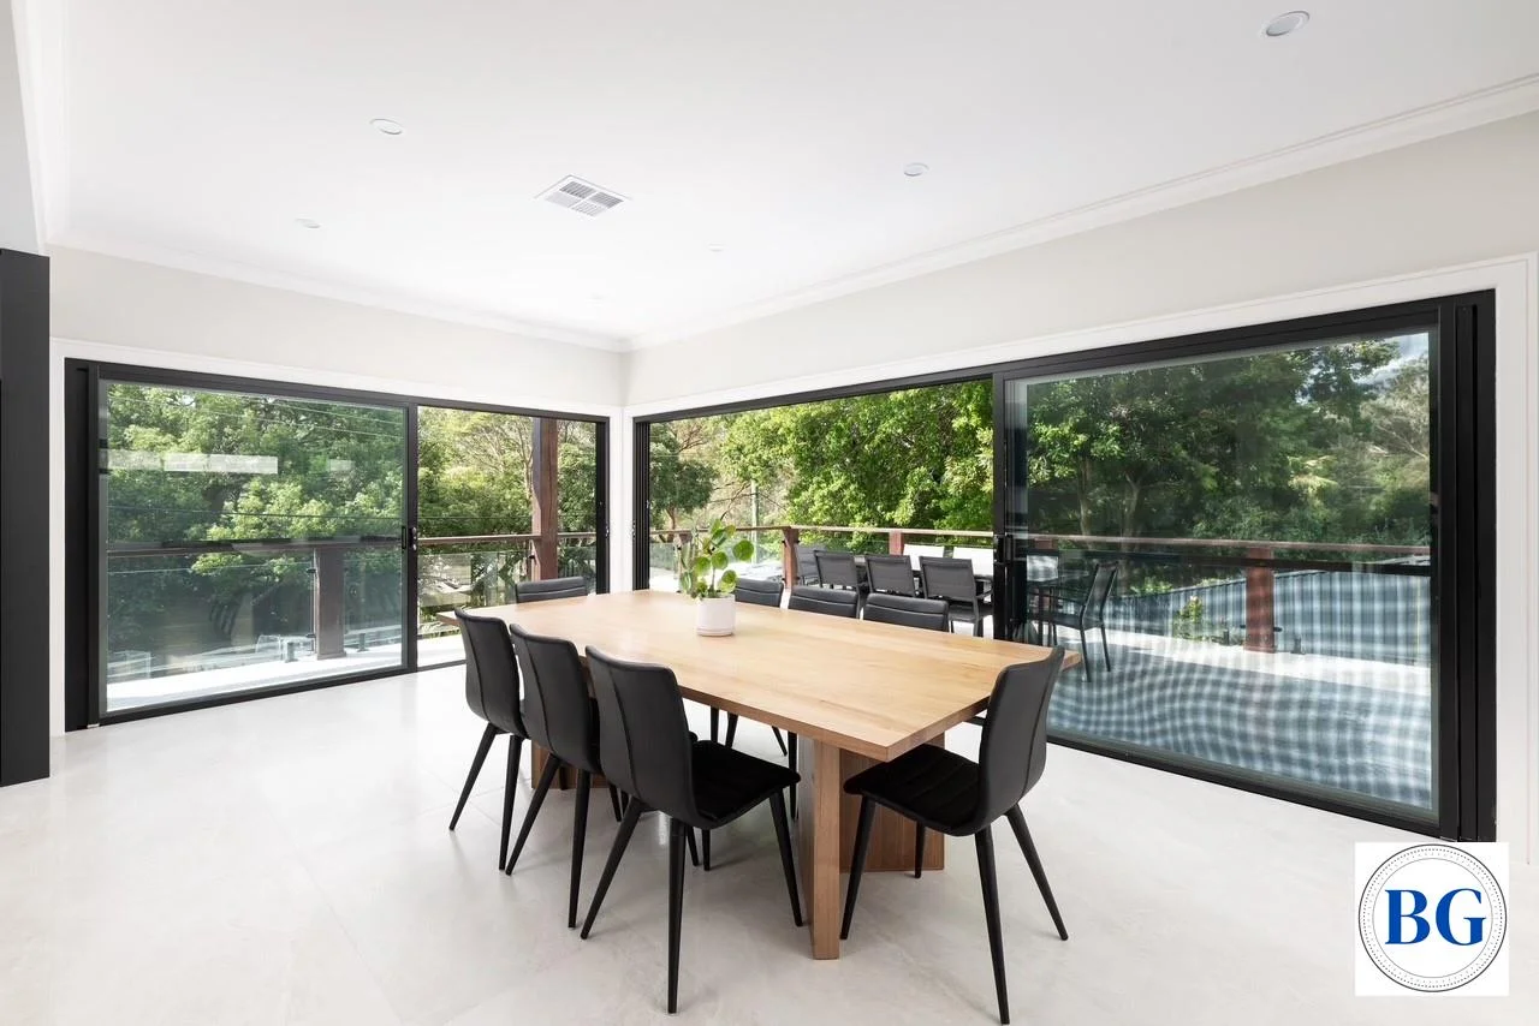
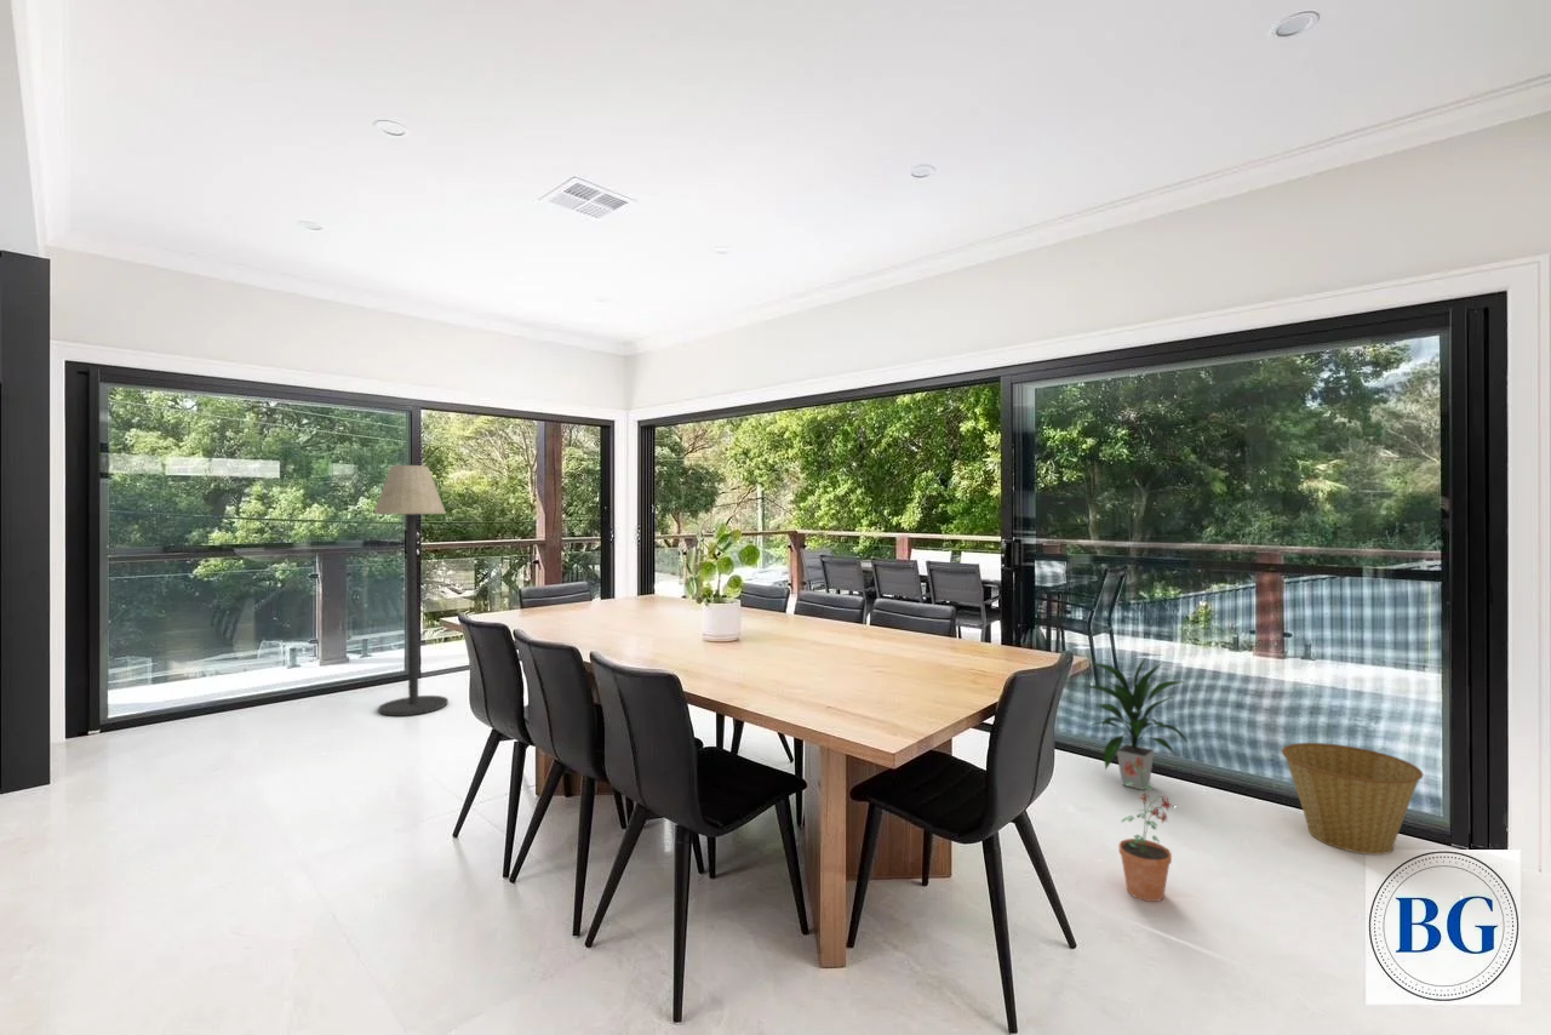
+ indoor plant (1131, 720)
+ floor lamp (411, 587)
+ basket (1349, 799)
+ potted plant (1146, 827)
